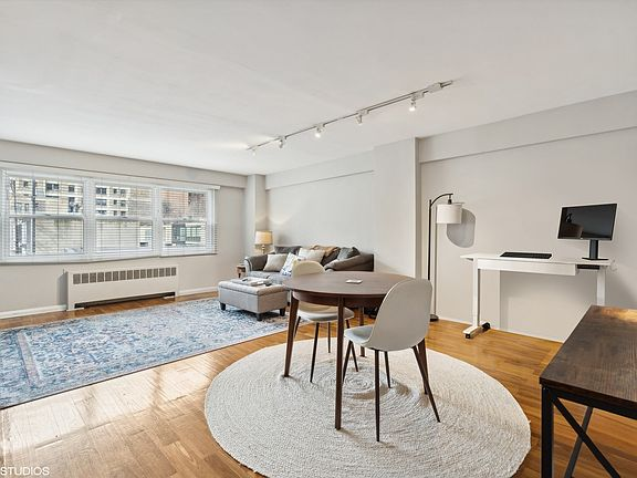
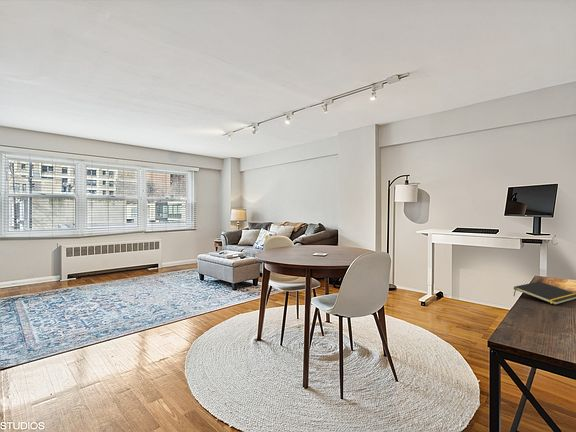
+ notepad (546, 292)
